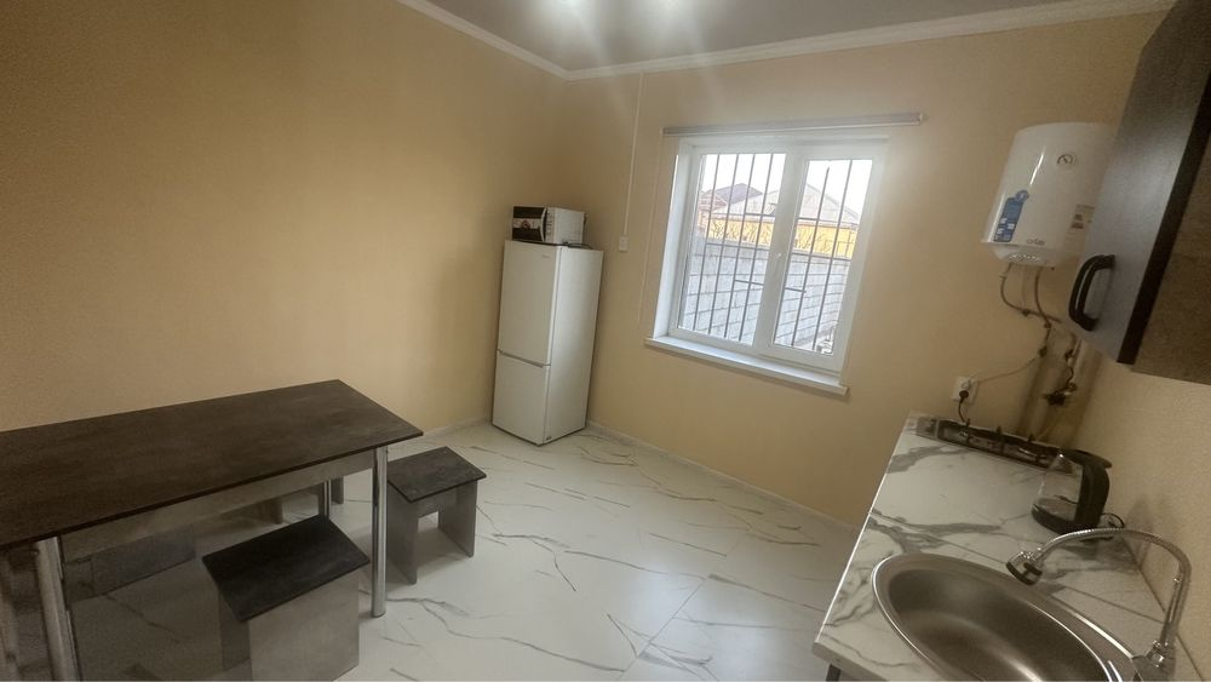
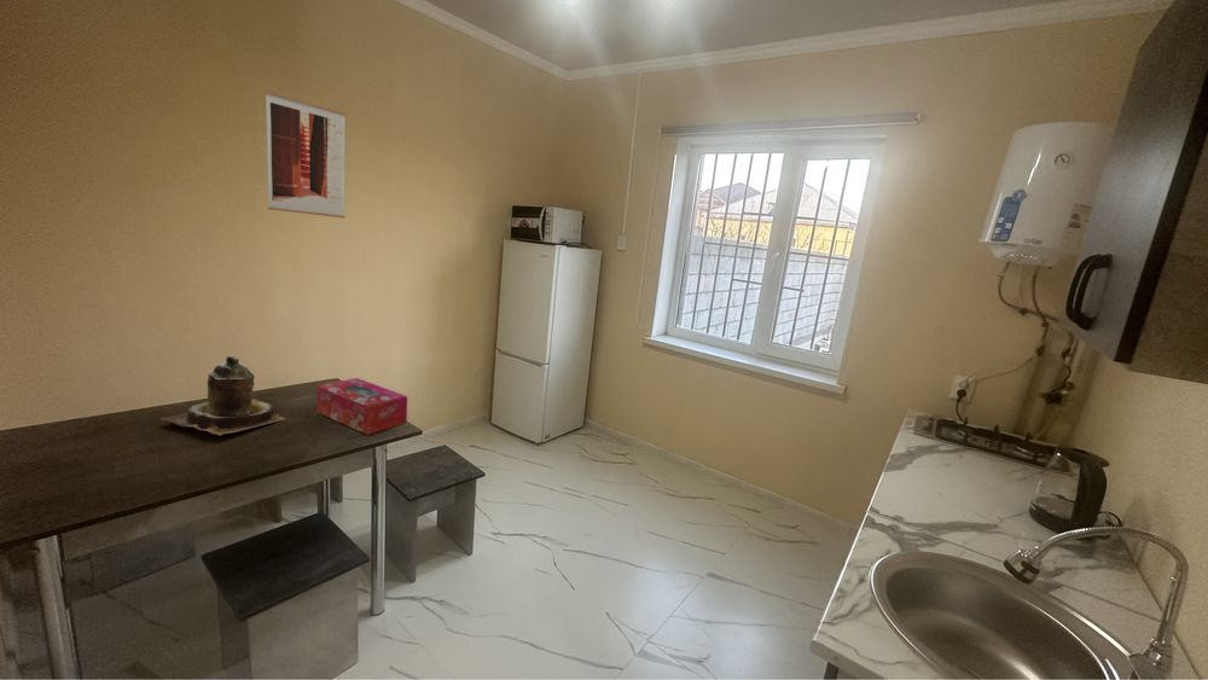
+ wall art (308, 159)
+ teapot (227, 390)
+ tissue box (361, 403)
